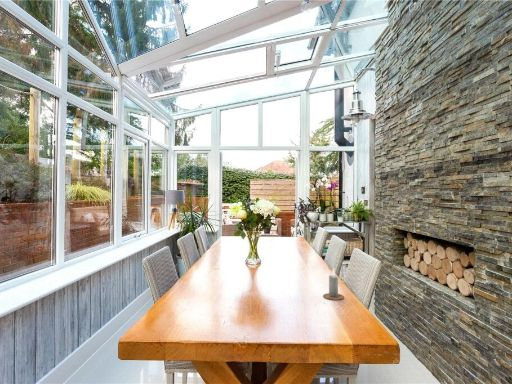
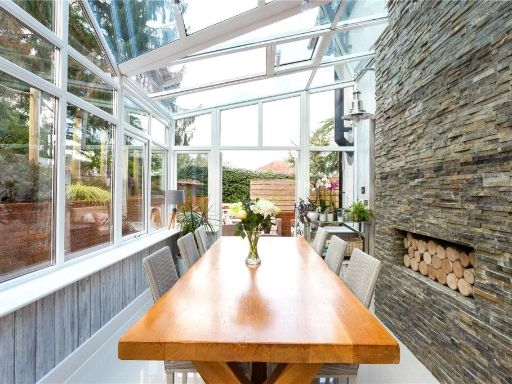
- candle (333, 282)
